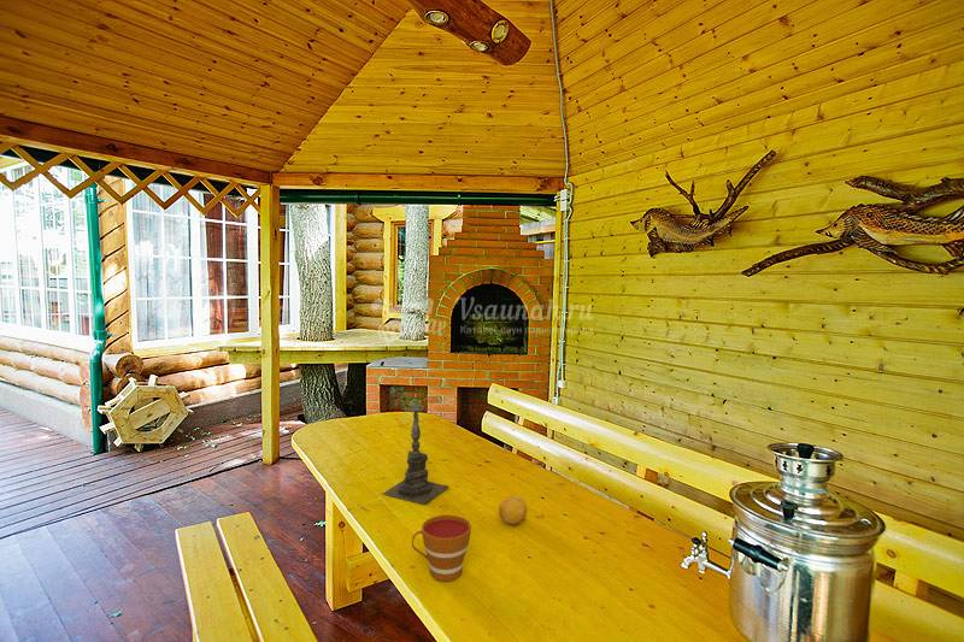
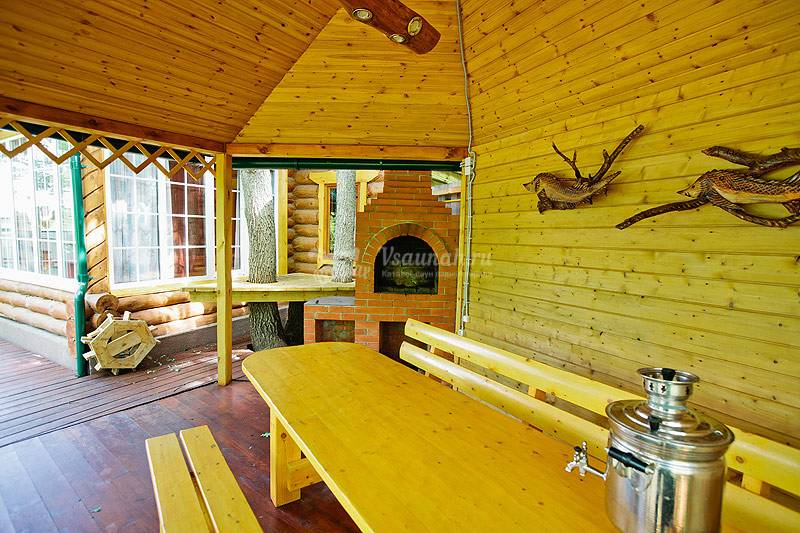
- fruit (512, 510)
- candle holder (416, 441)
- cup (441, 549)
